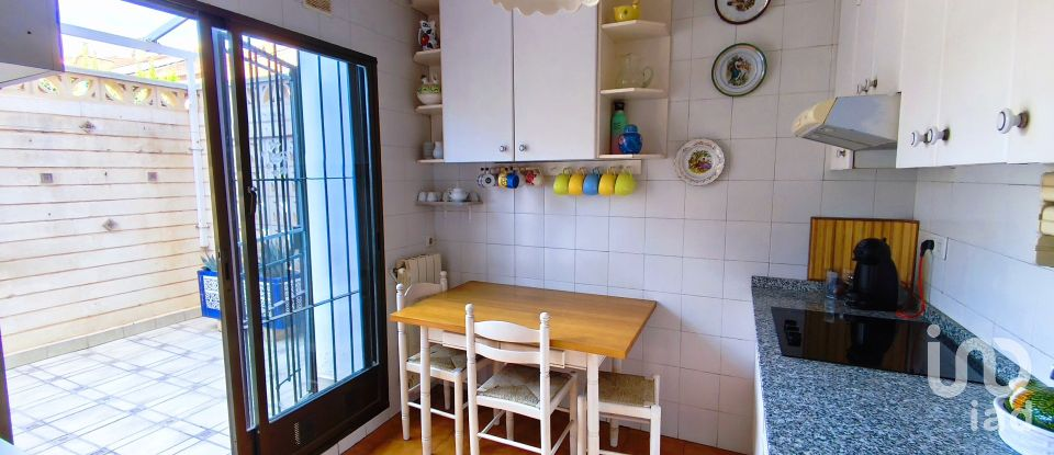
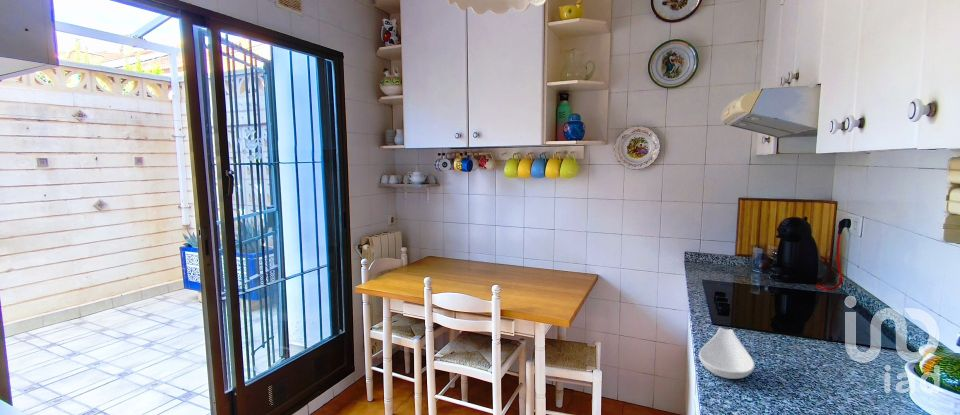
+ spoon rest (725, 350)
